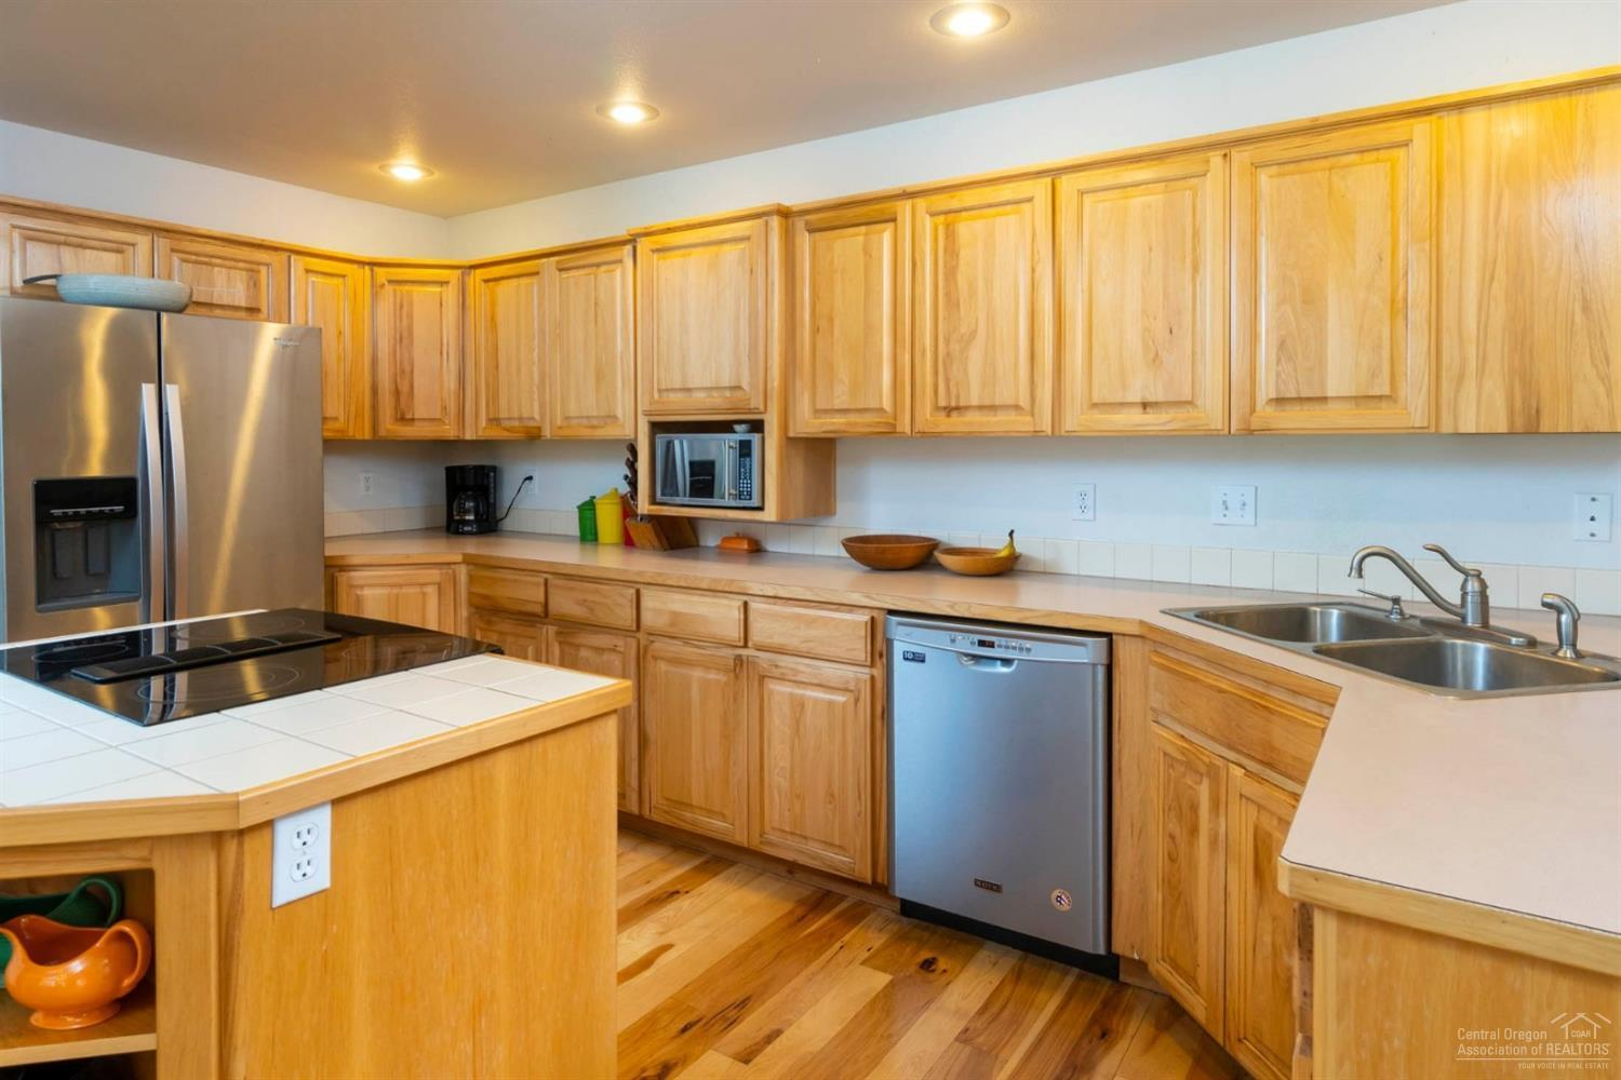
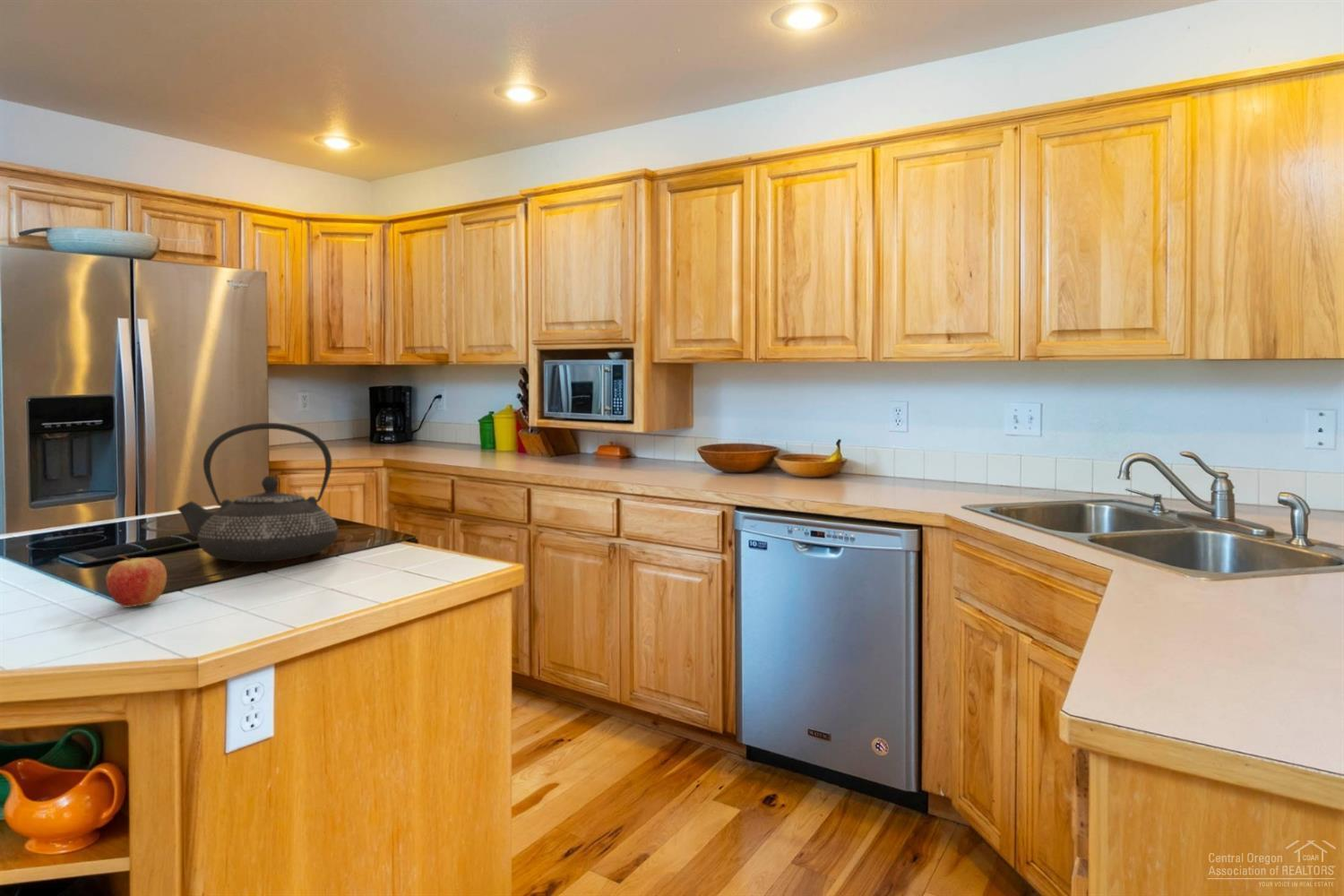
+ teapot (261, 493)
+ fruit (136, 580)
